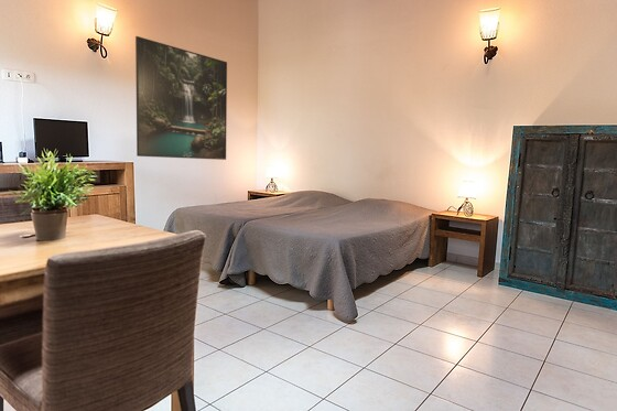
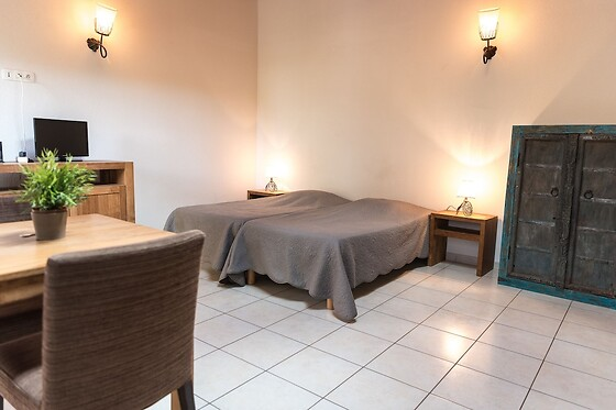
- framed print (185, 105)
